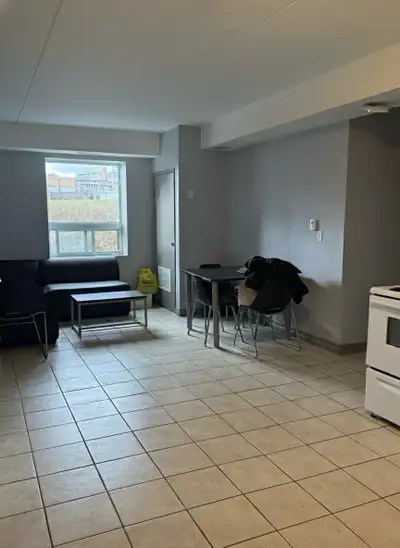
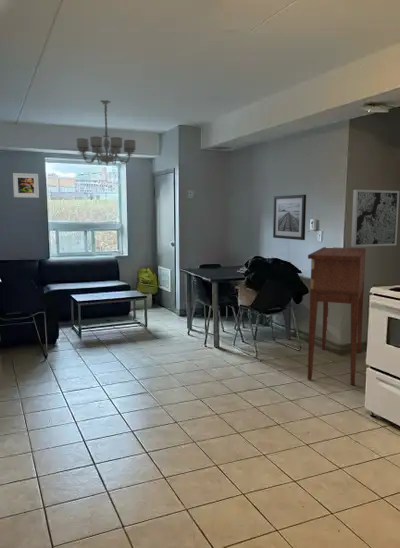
+ wall art (288, 217)
+ console table (336, 302)
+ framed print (26, 185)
+ chandelier (106, 133)
+ wall art (375, 218)
